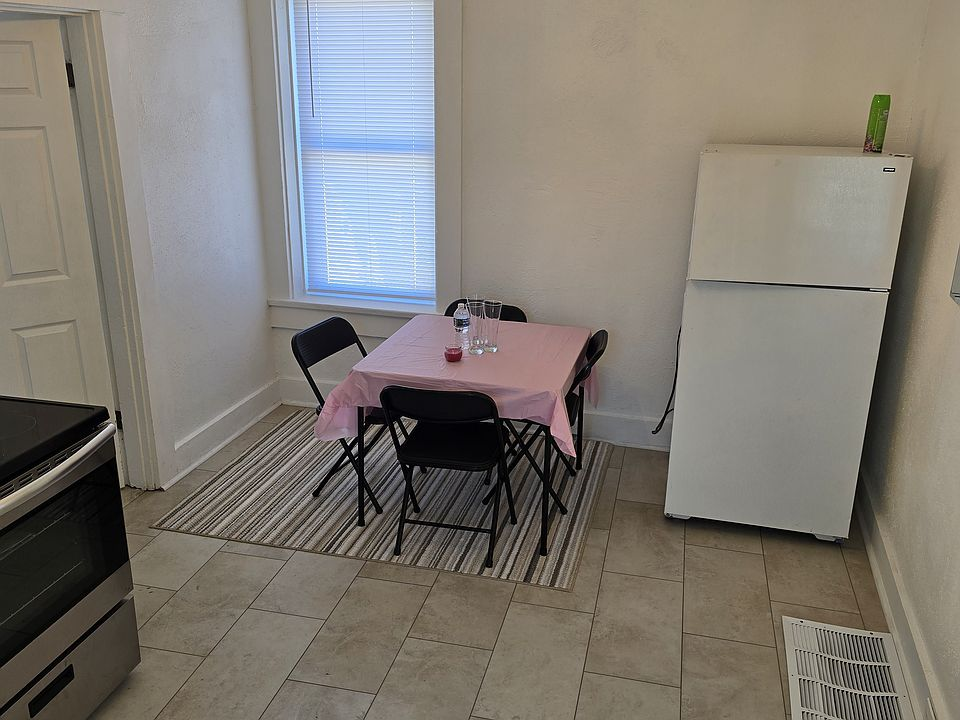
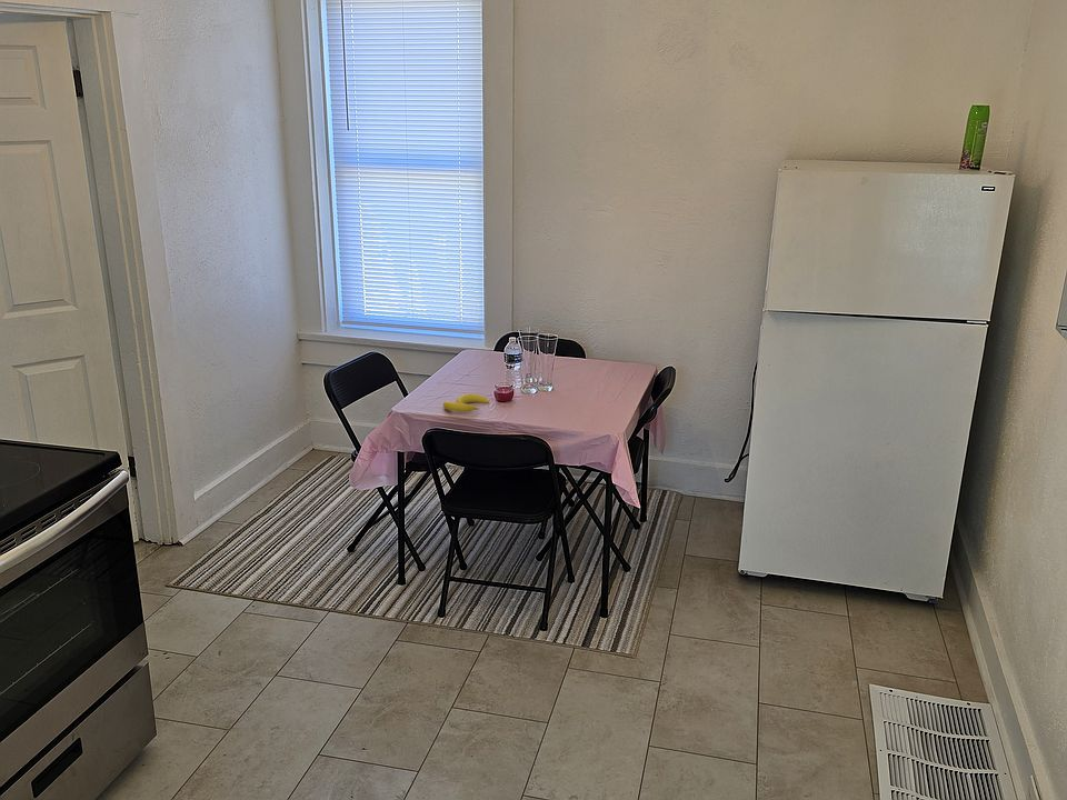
+ banana (467, 401)
